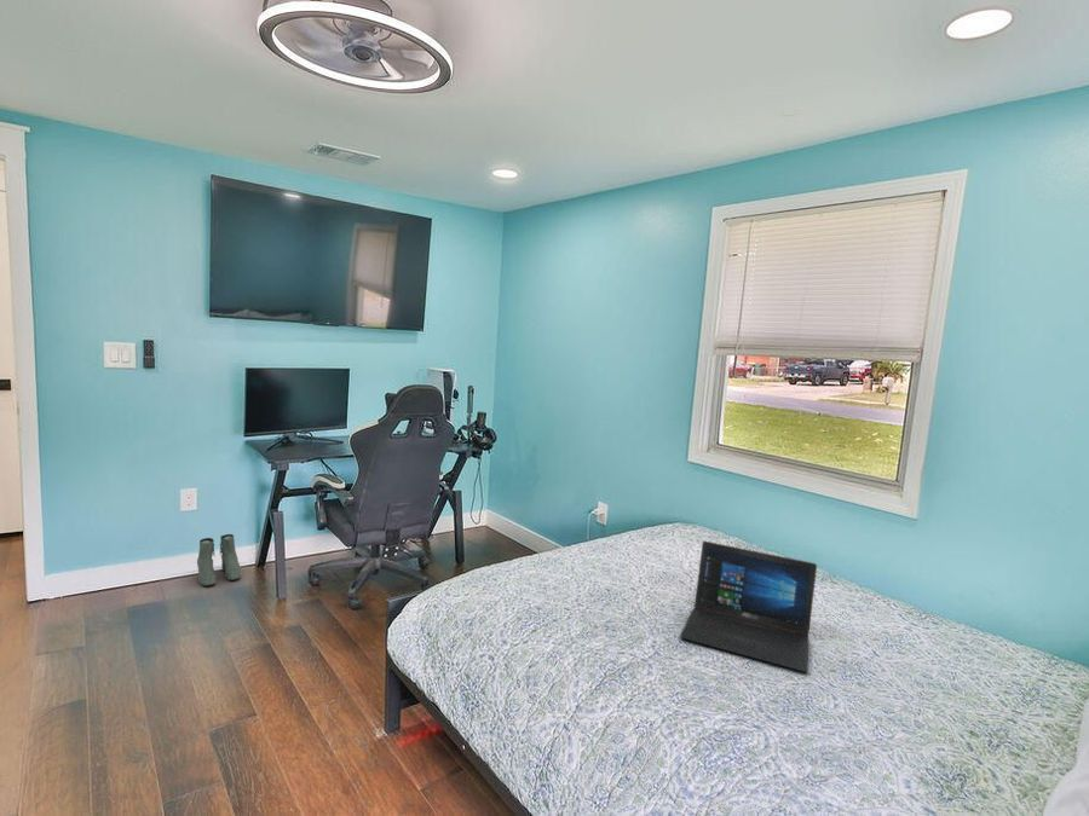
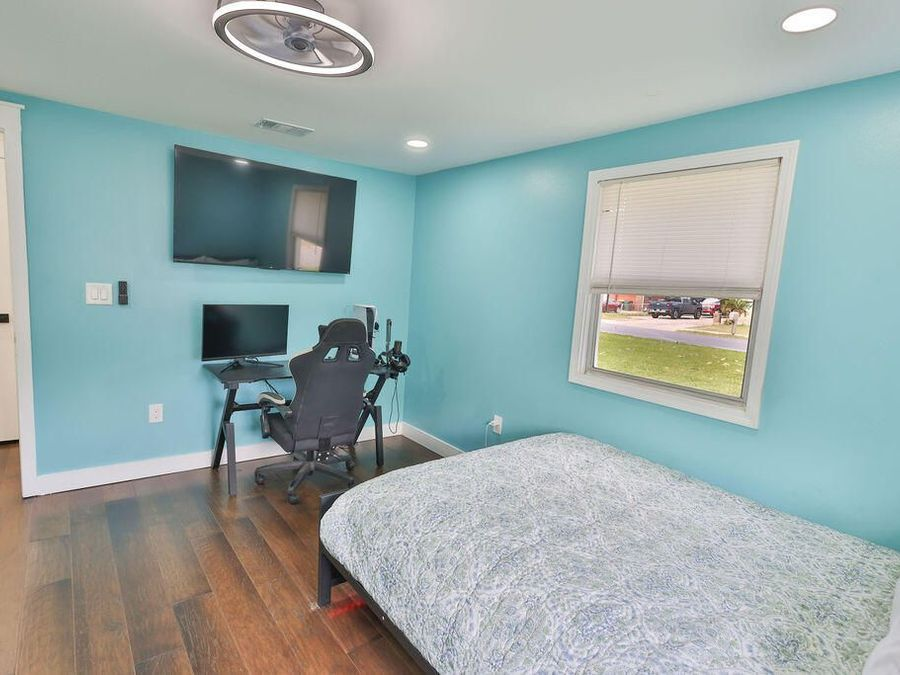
- laptop (749, 600)
- boots (221, 557)
